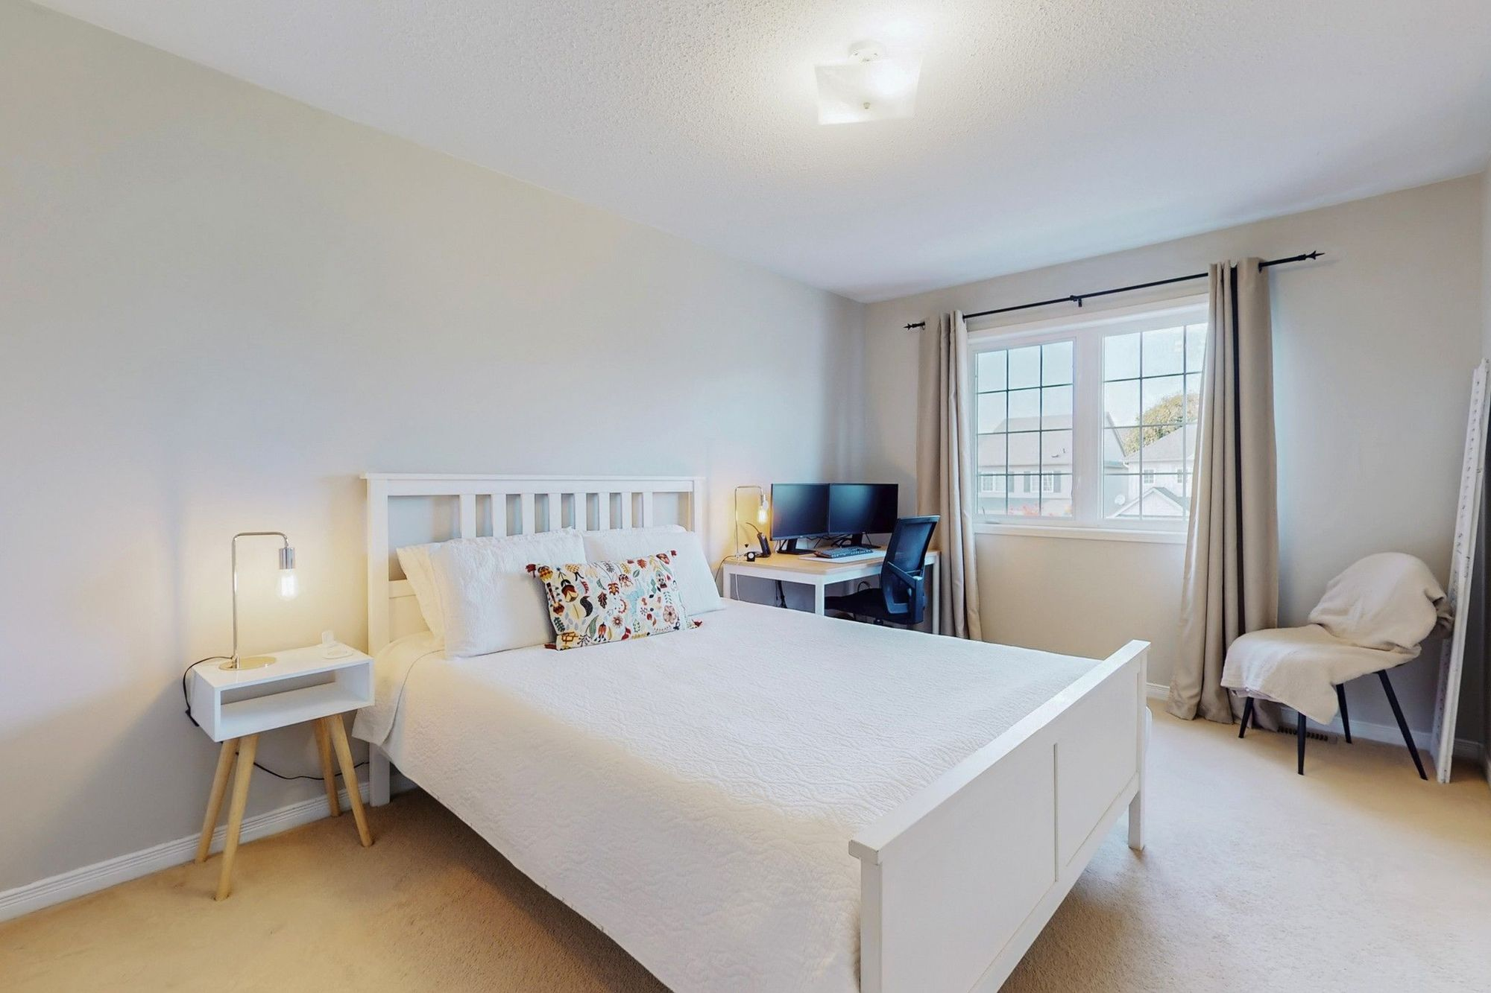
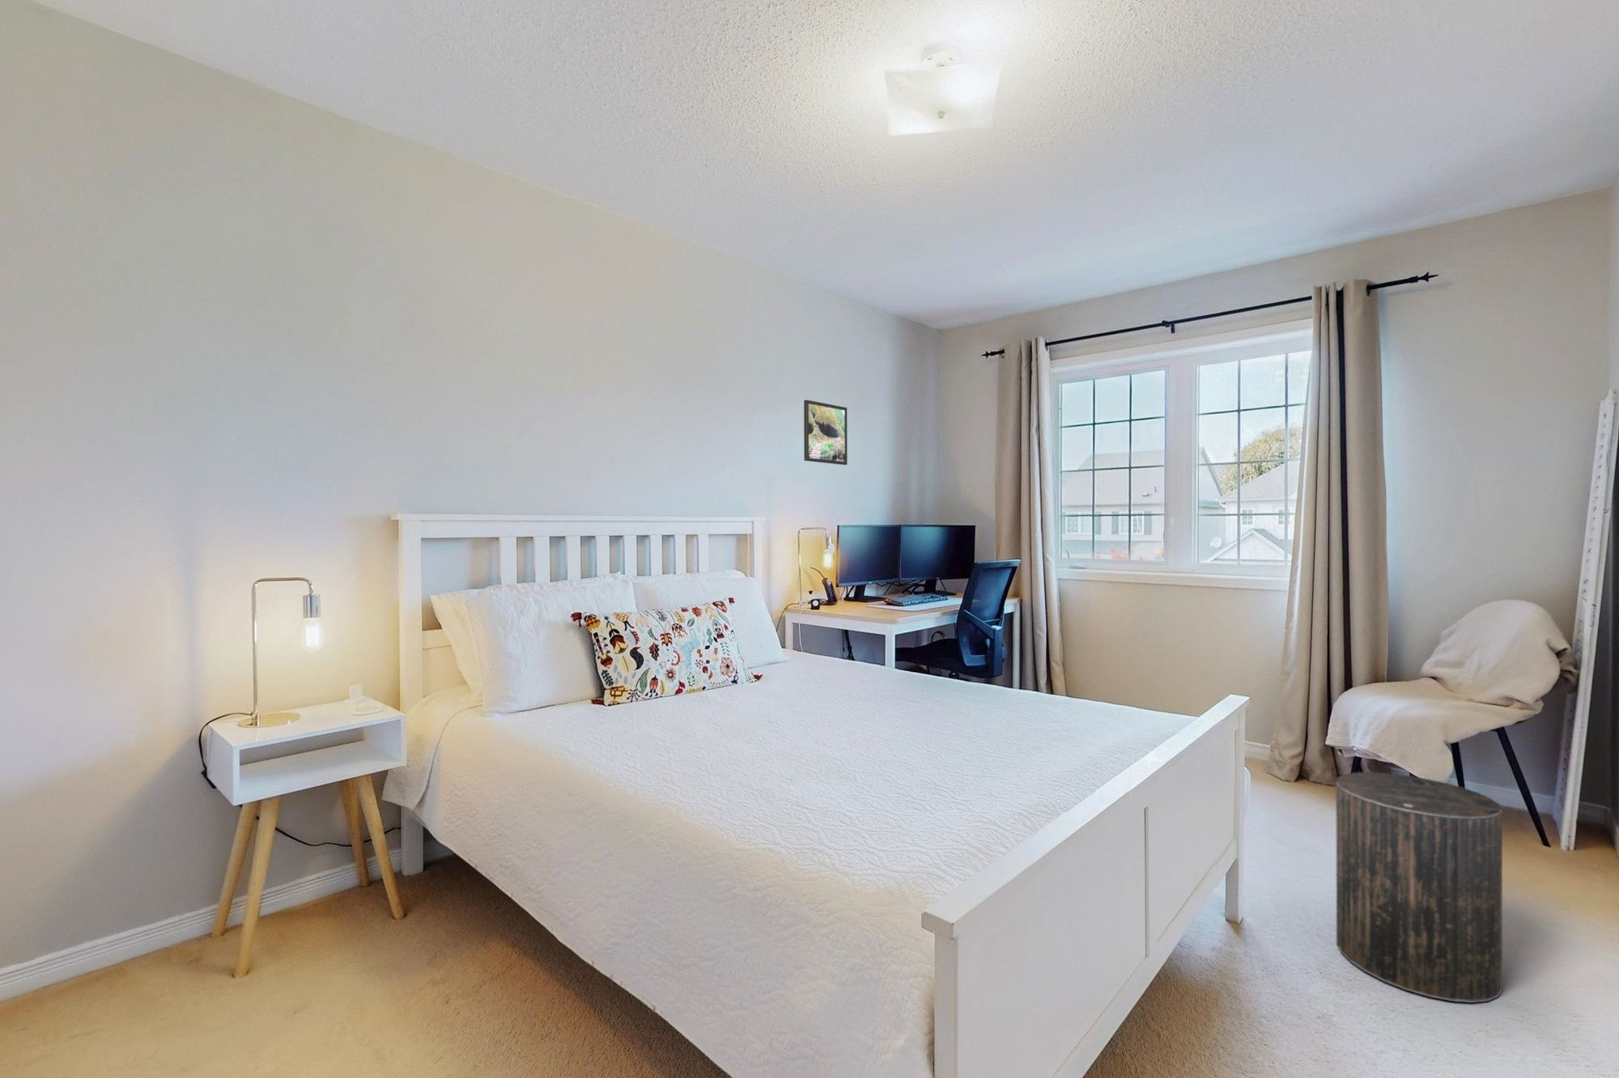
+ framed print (826, 433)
+ stool (1414, 877)
